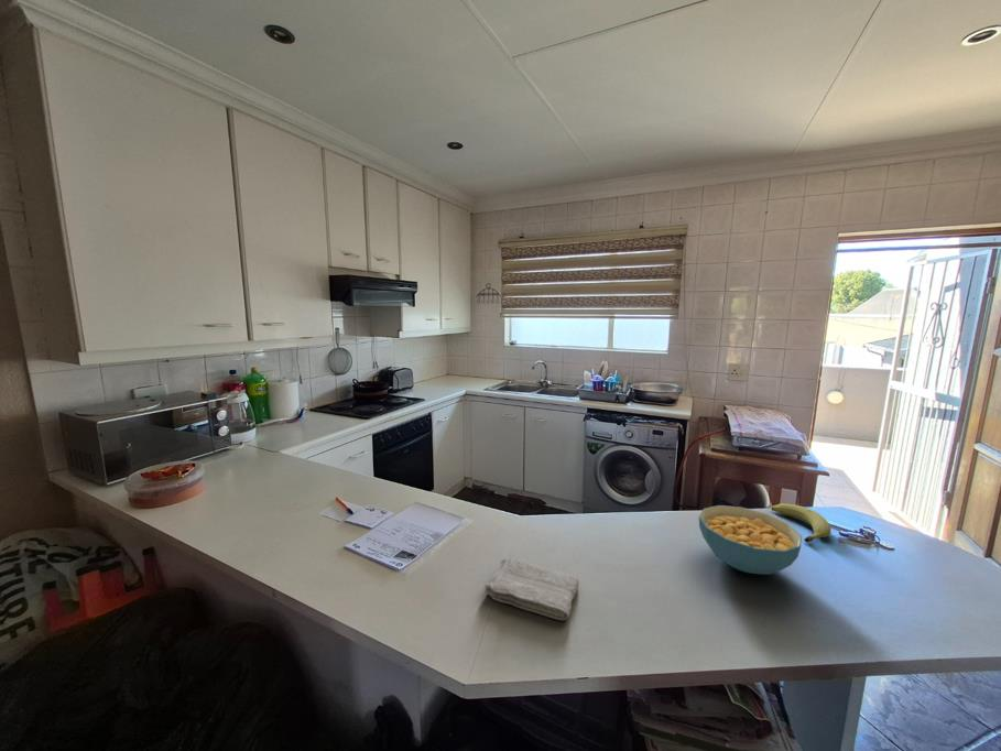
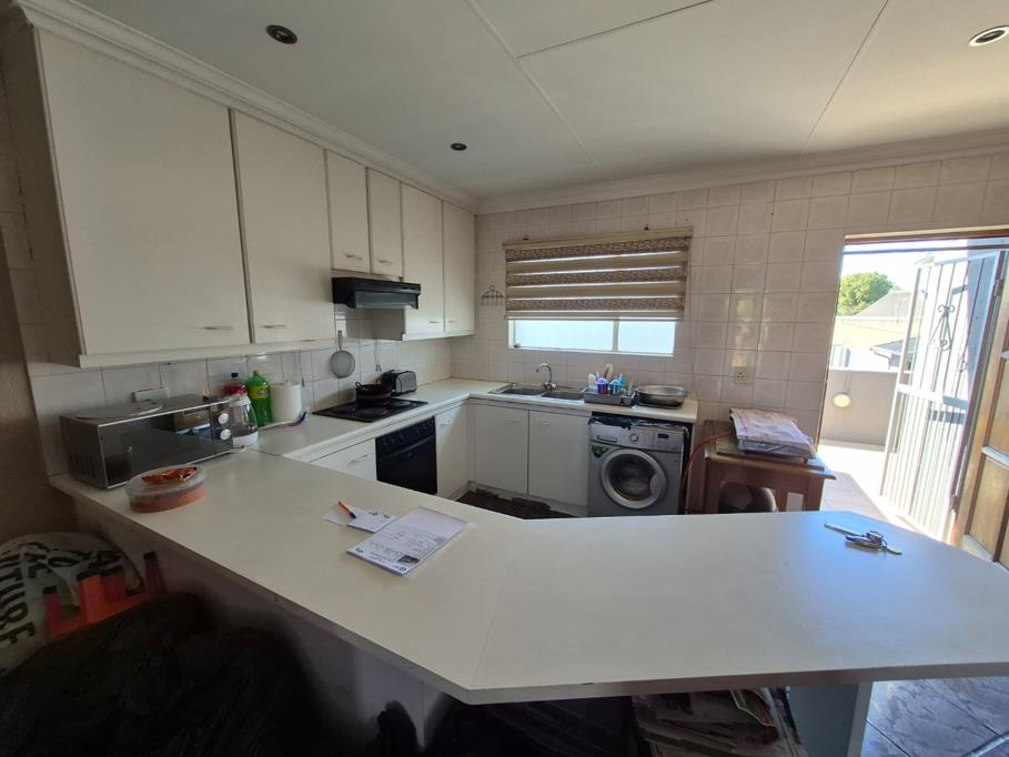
- fruit (804, 520)
- cereal bowl (746, 545)
- washcloth (532, 585)
